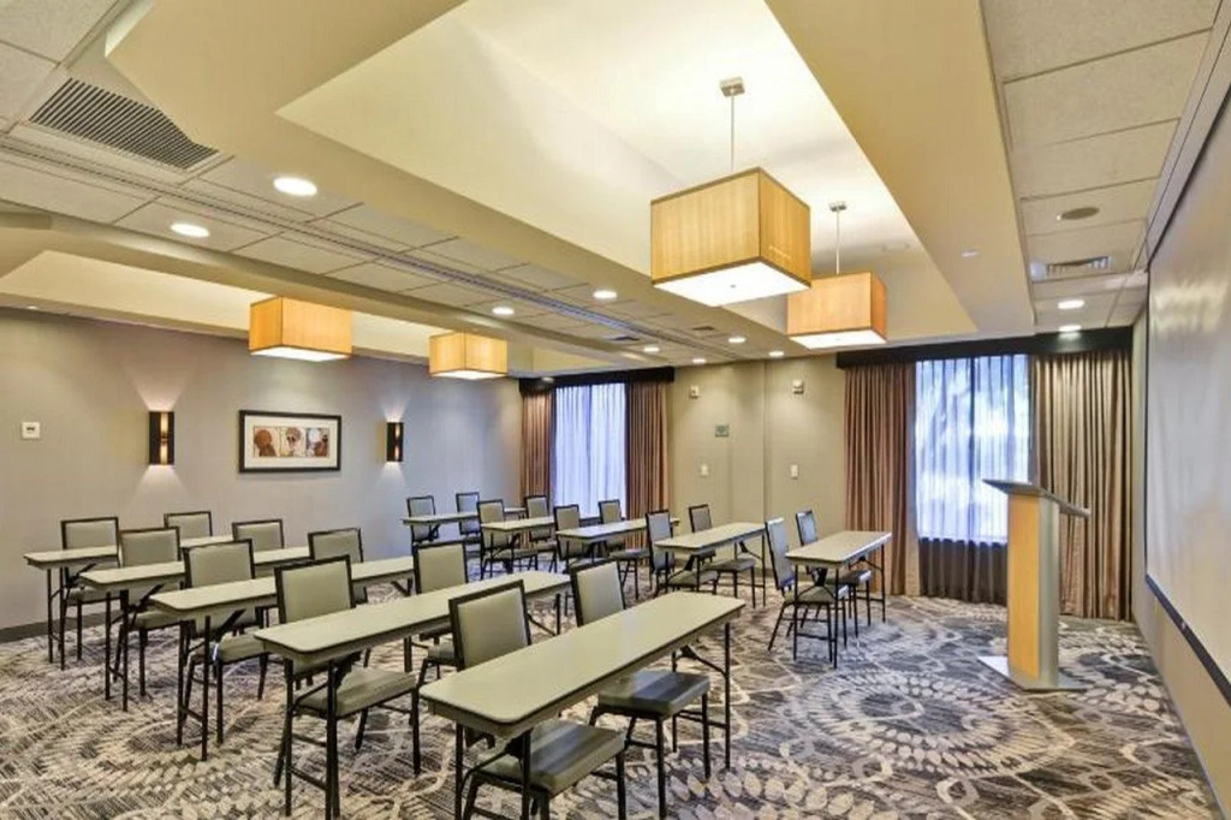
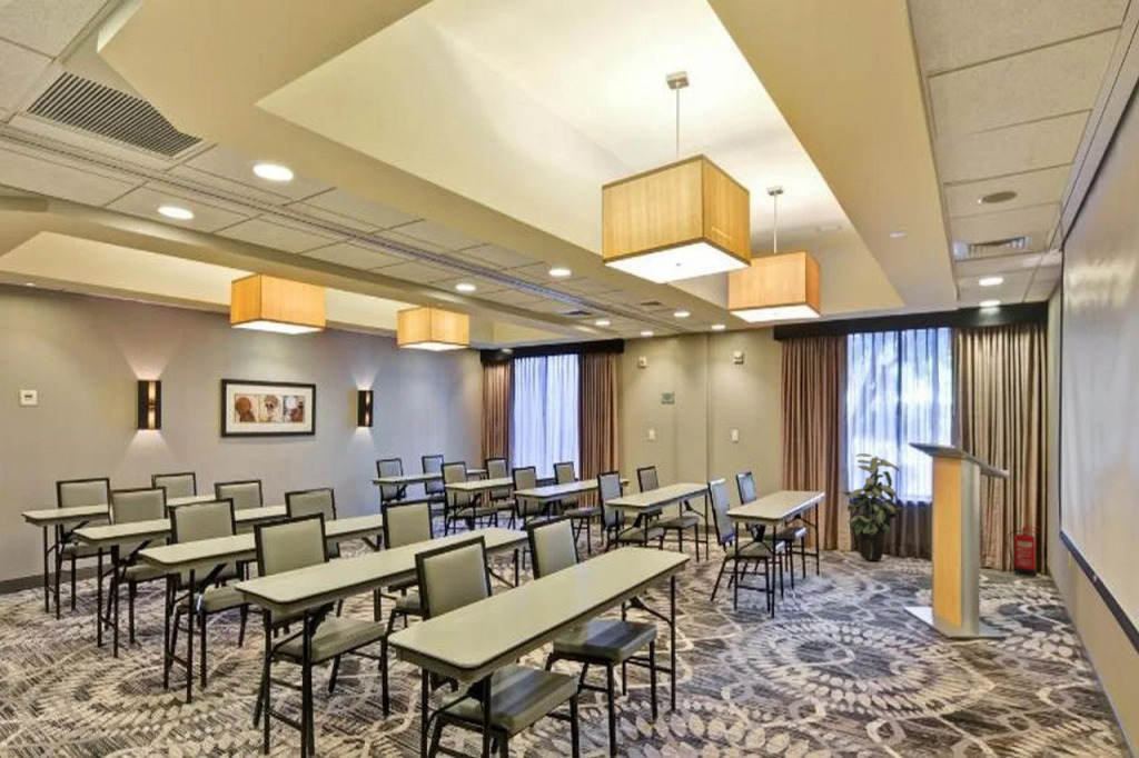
+ fire extinguisher (1023, 549)
+ indoor plant (870, 506)
